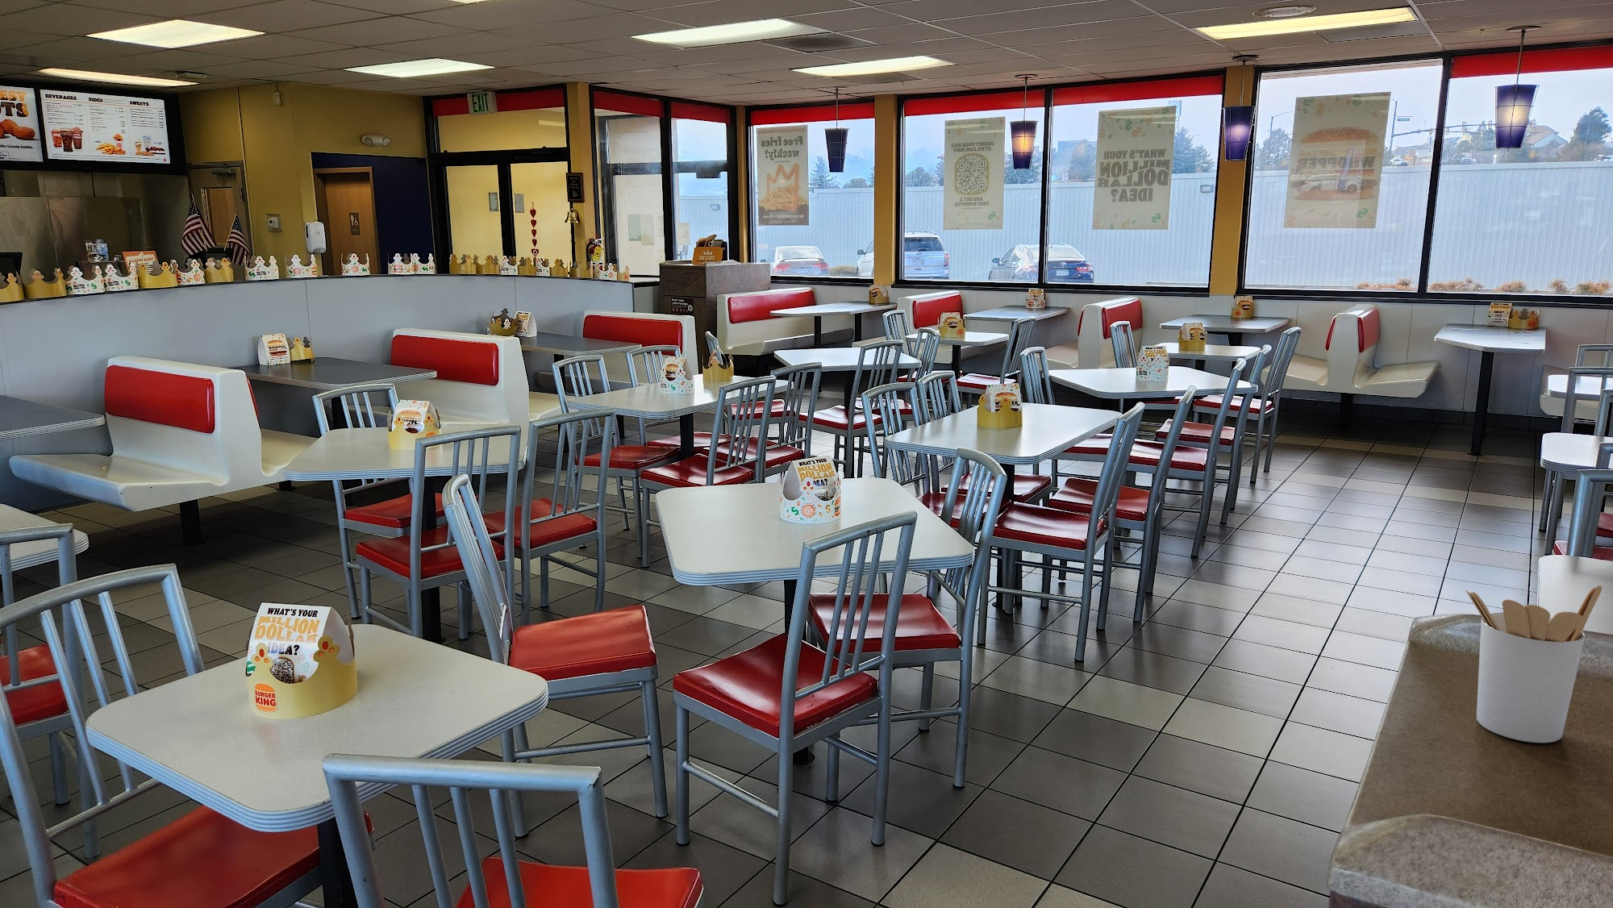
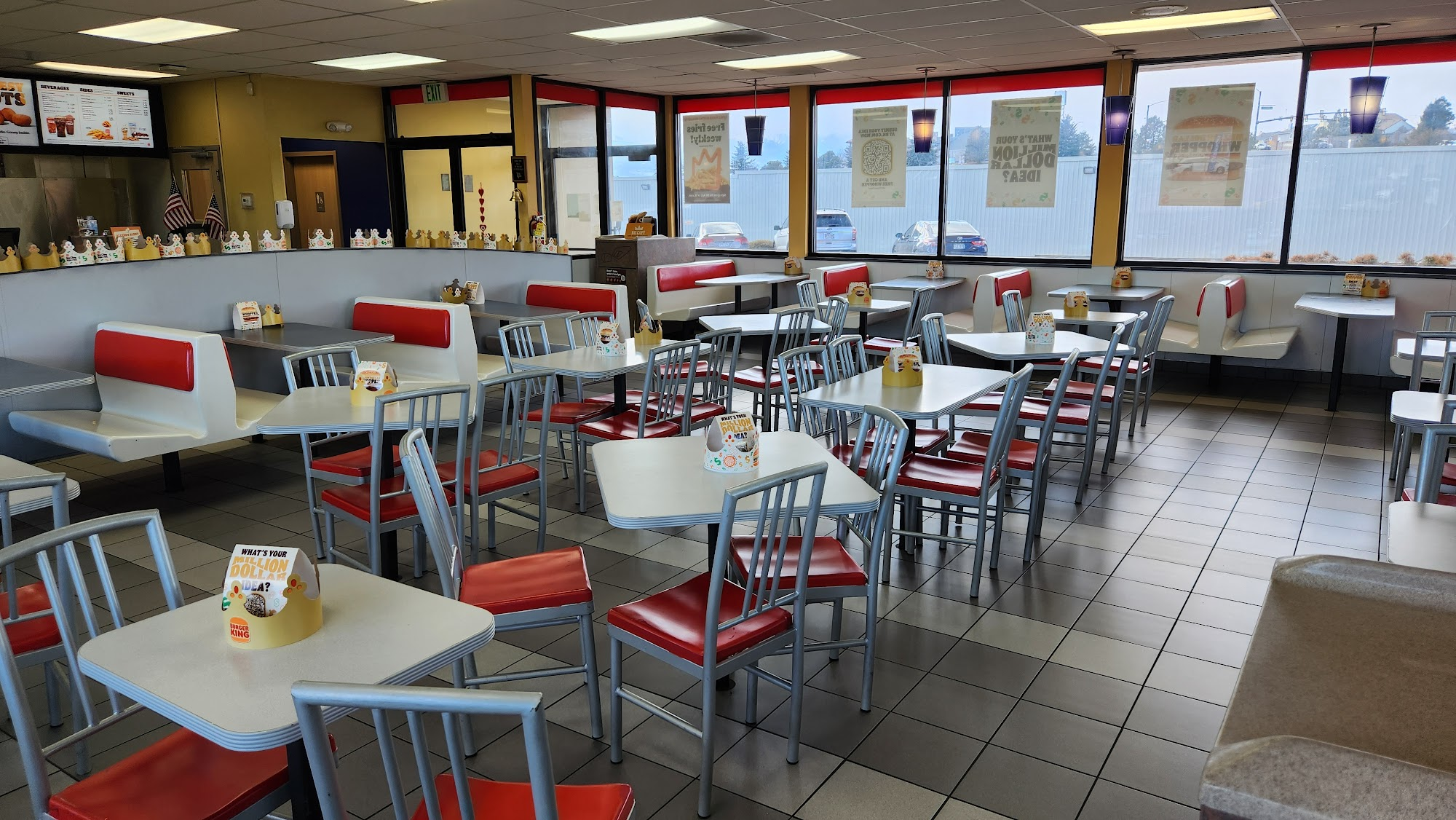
- utensil holder (1530, 660)
